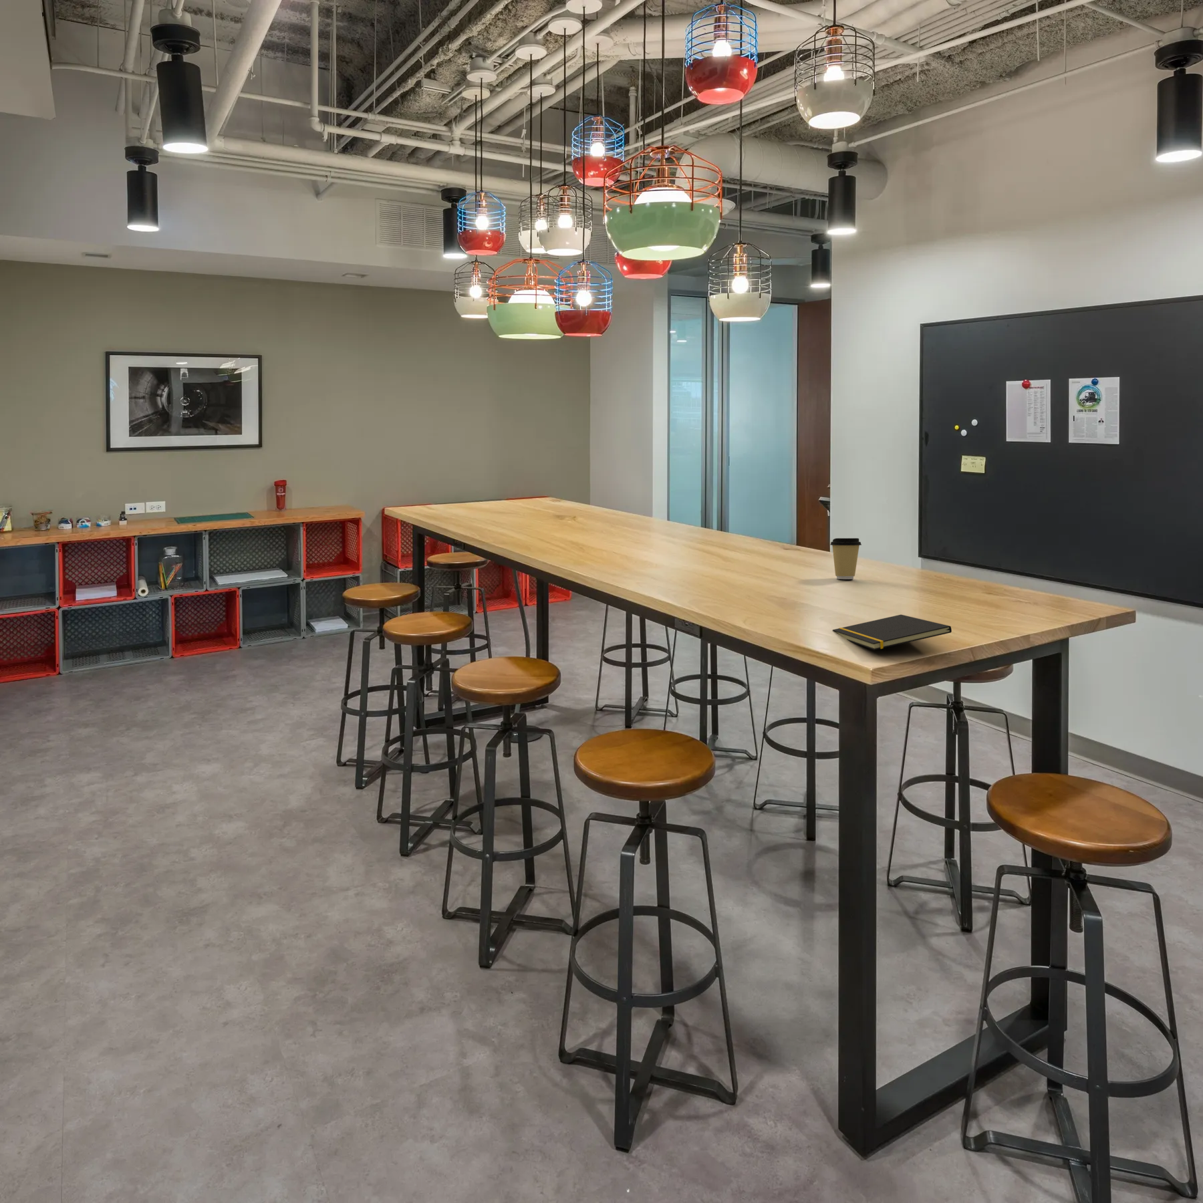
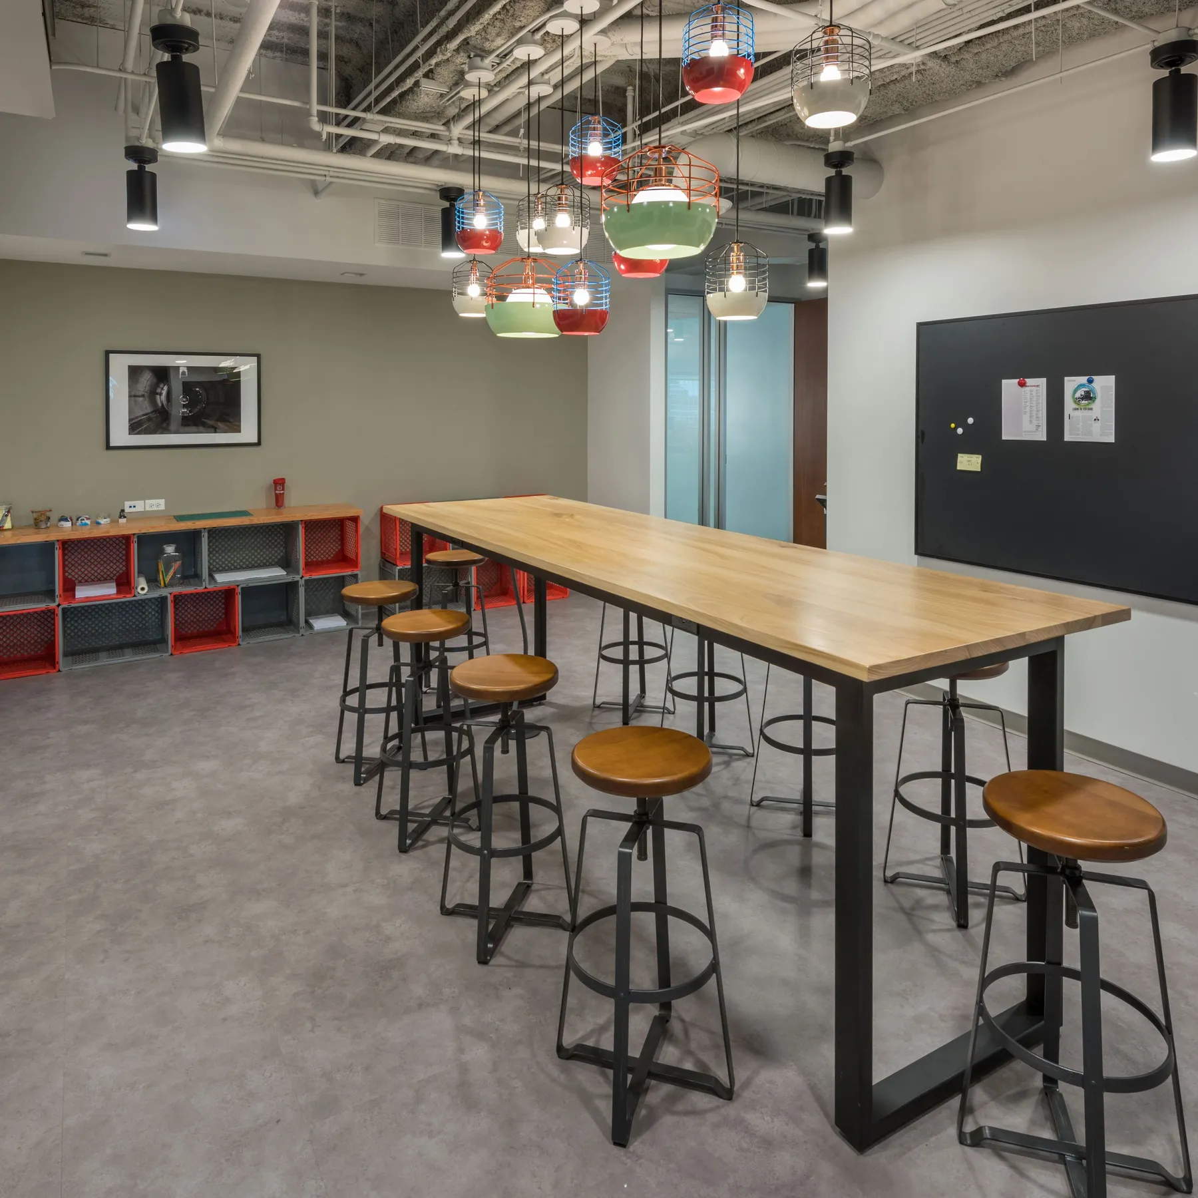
- notepad (888, 631)
- coffee cup (845, 559)
